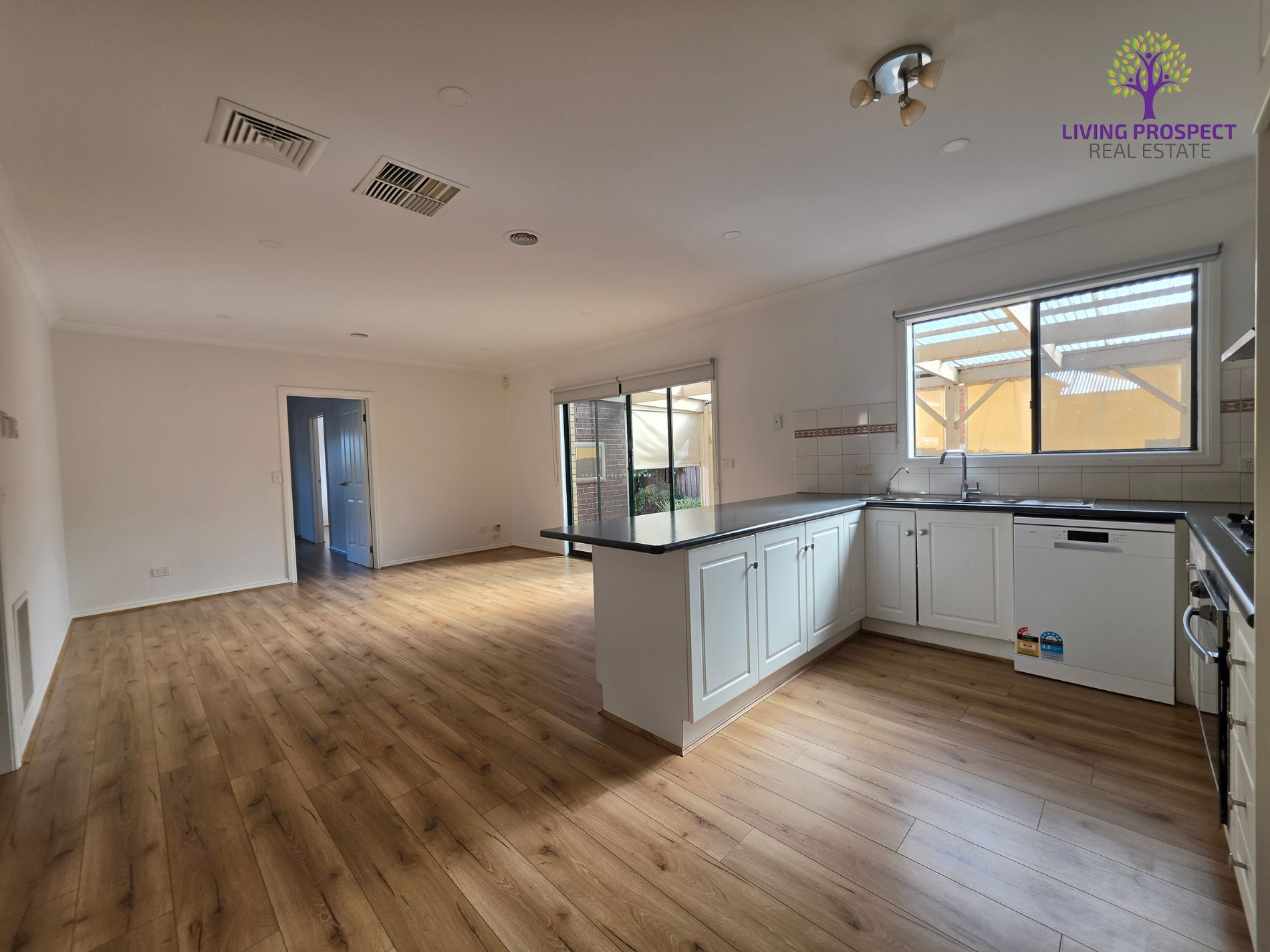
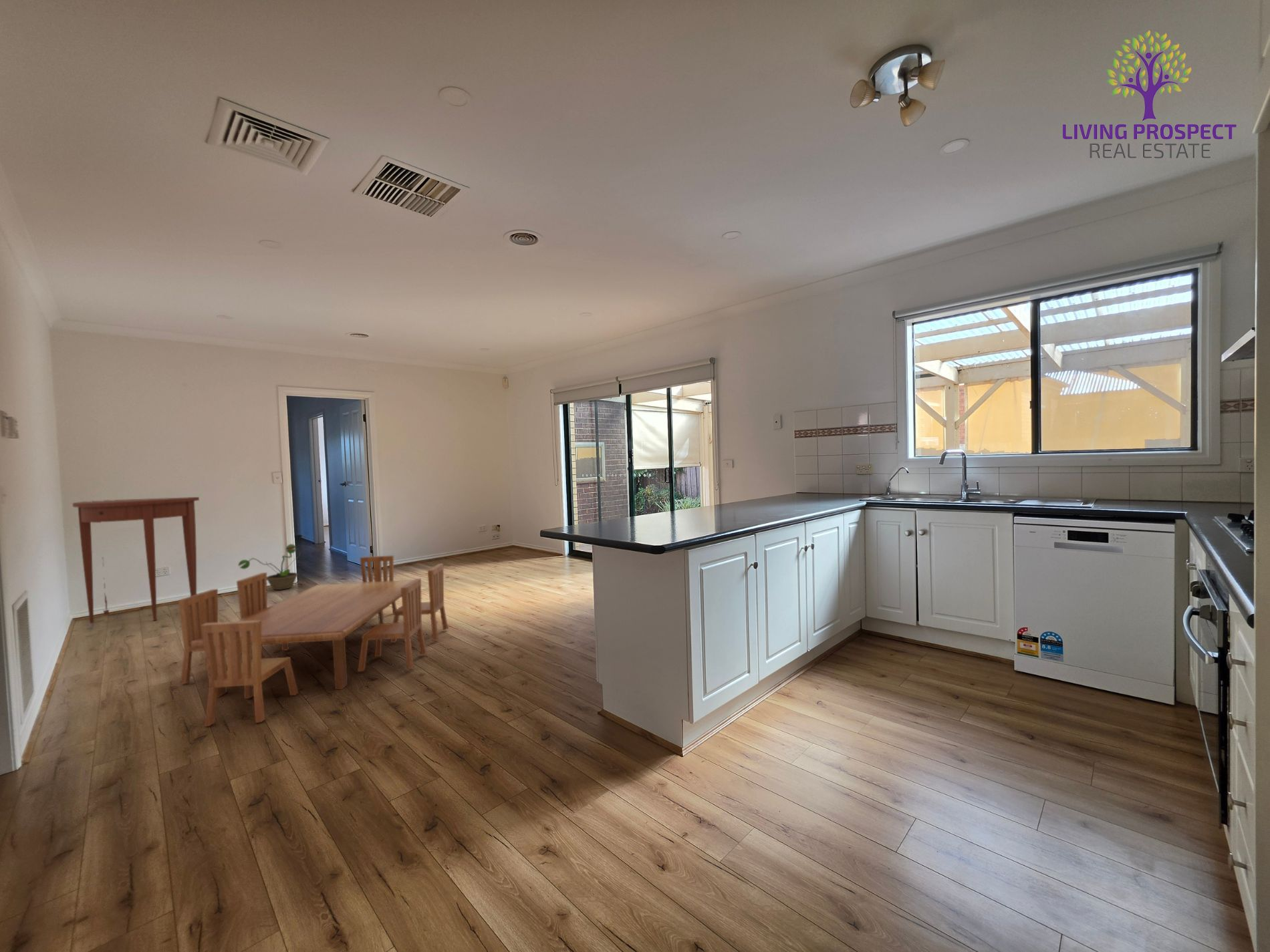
+ dining table (328, 617)
+ console table (146, 557)
+ decorative plant (275, 568)
